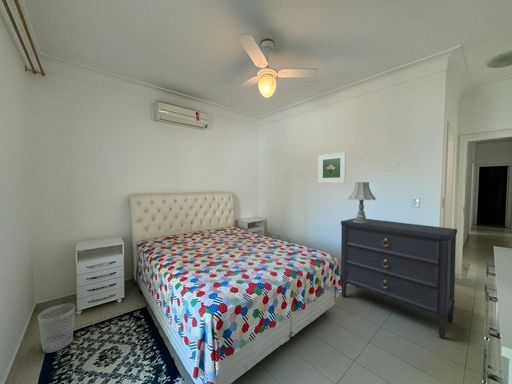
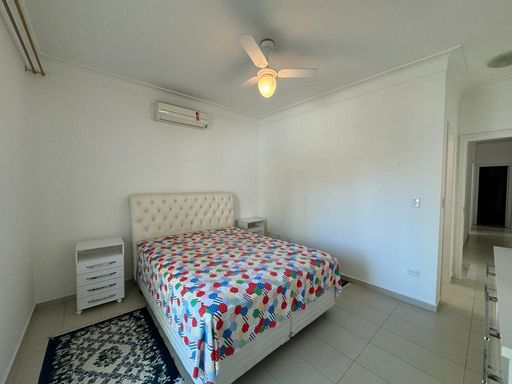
- dresser (392, 266)
- table lamp (361, 201)
- wastebasket (58, 327)
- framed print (331, 168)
